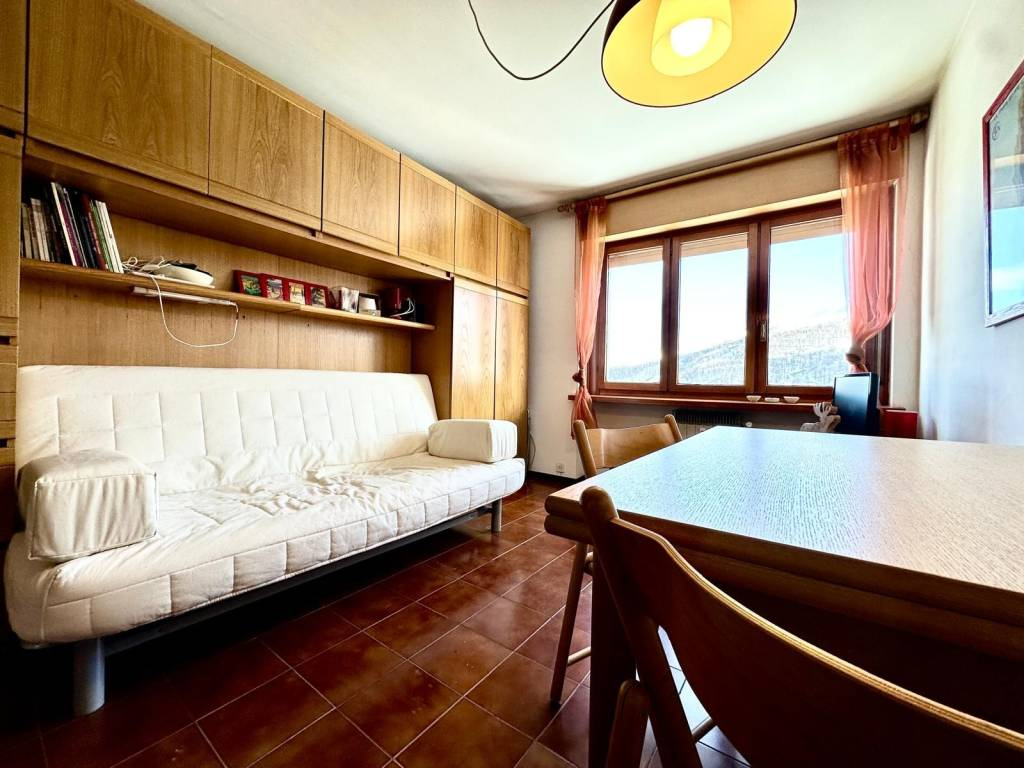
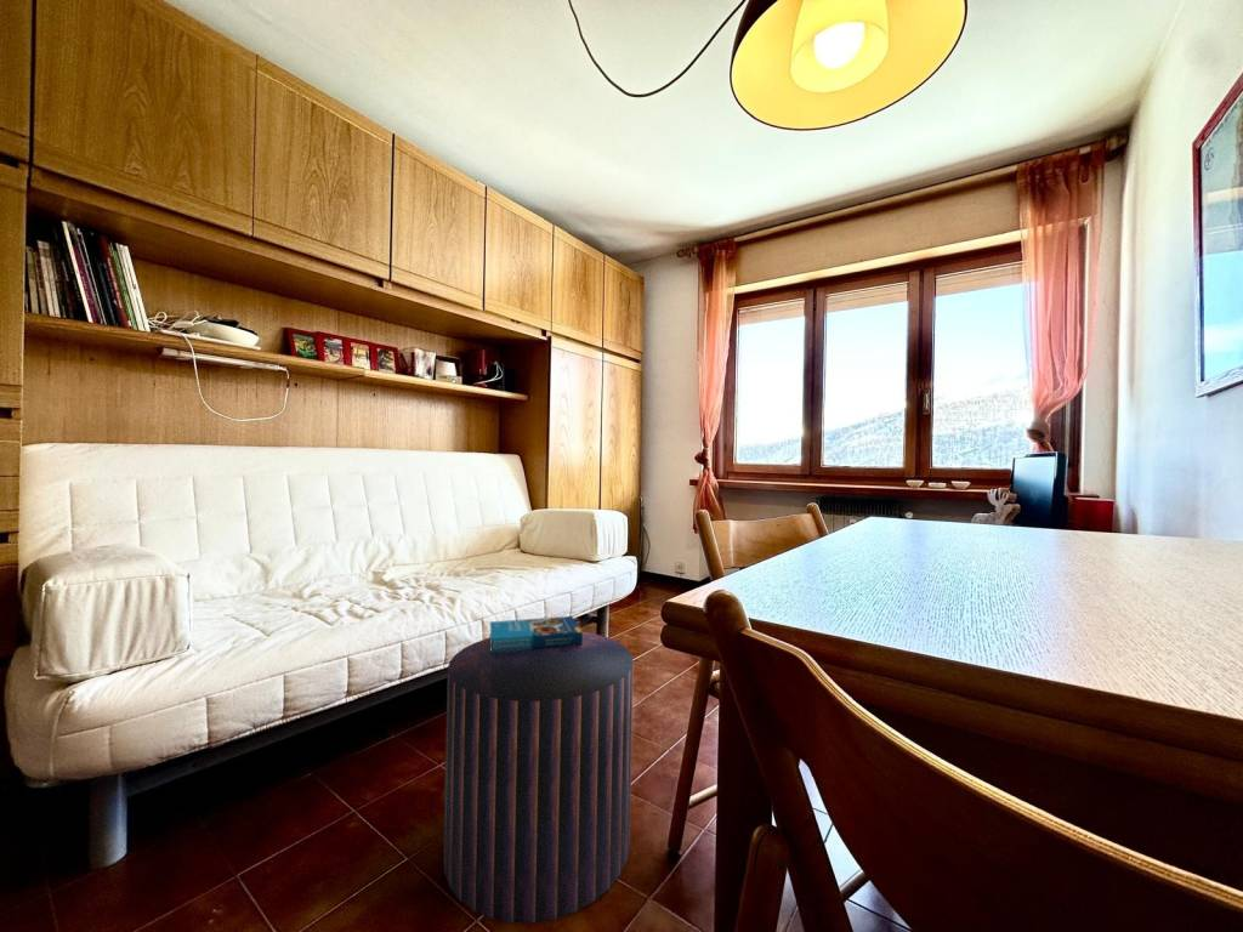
+ stool (540, 749)
+ book (534, 632)
